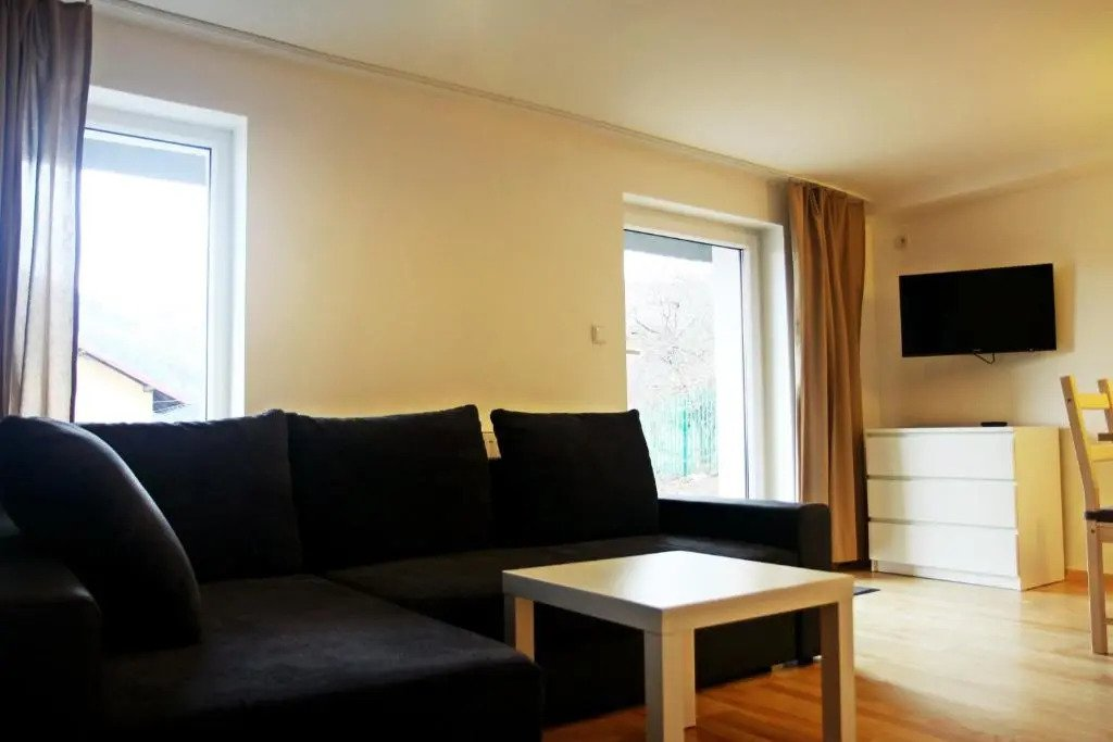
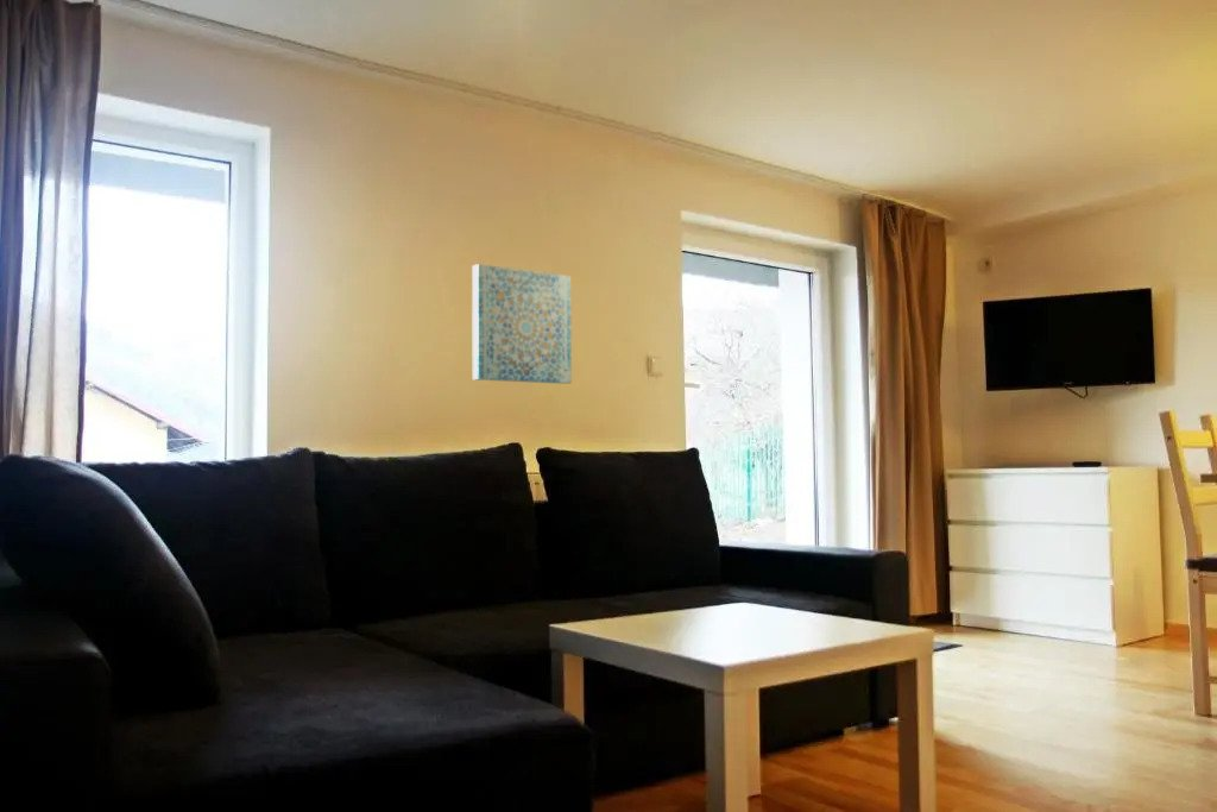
+ wall art (523, 326)
